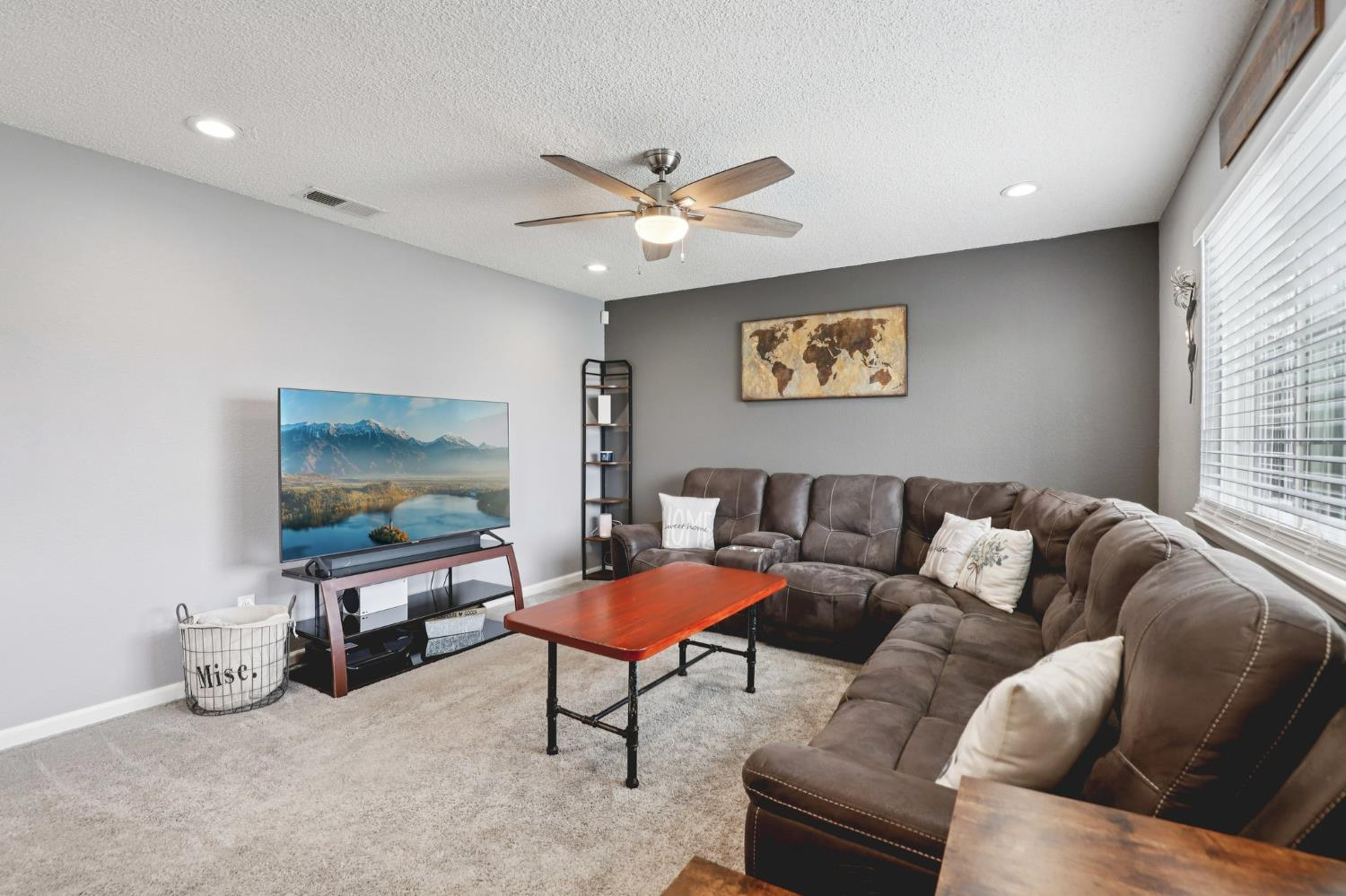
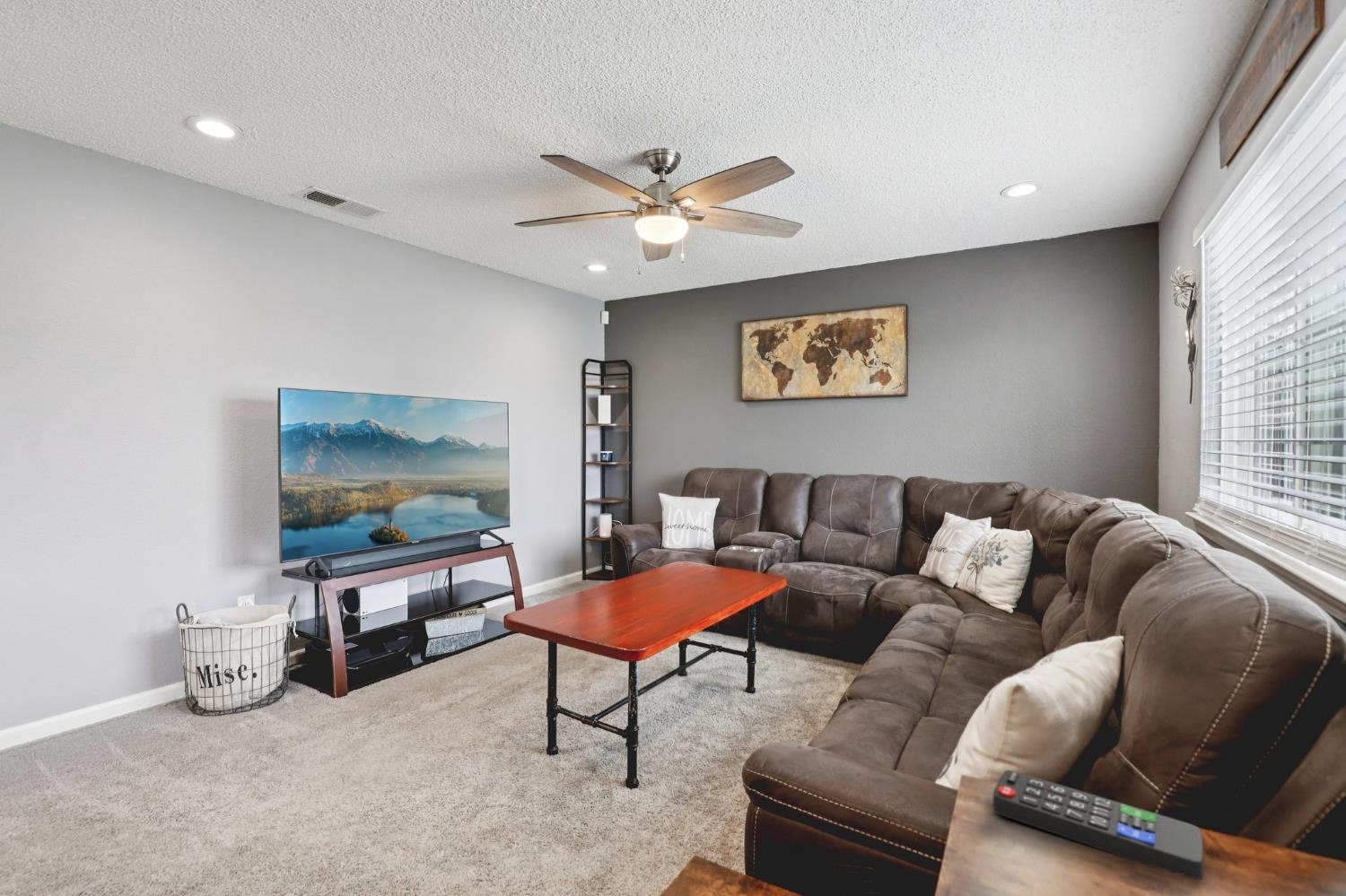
+ remote control (1091, 817)
